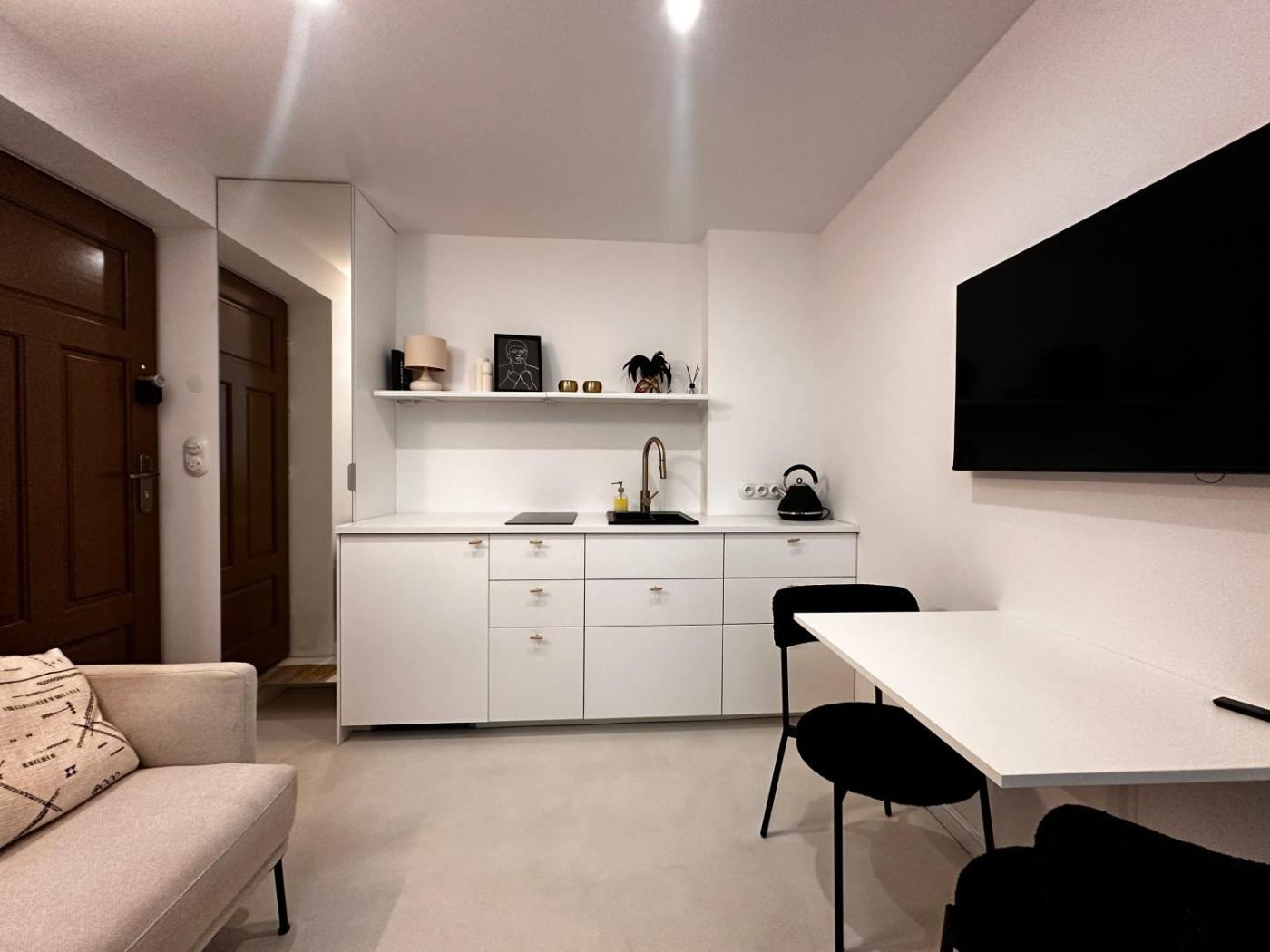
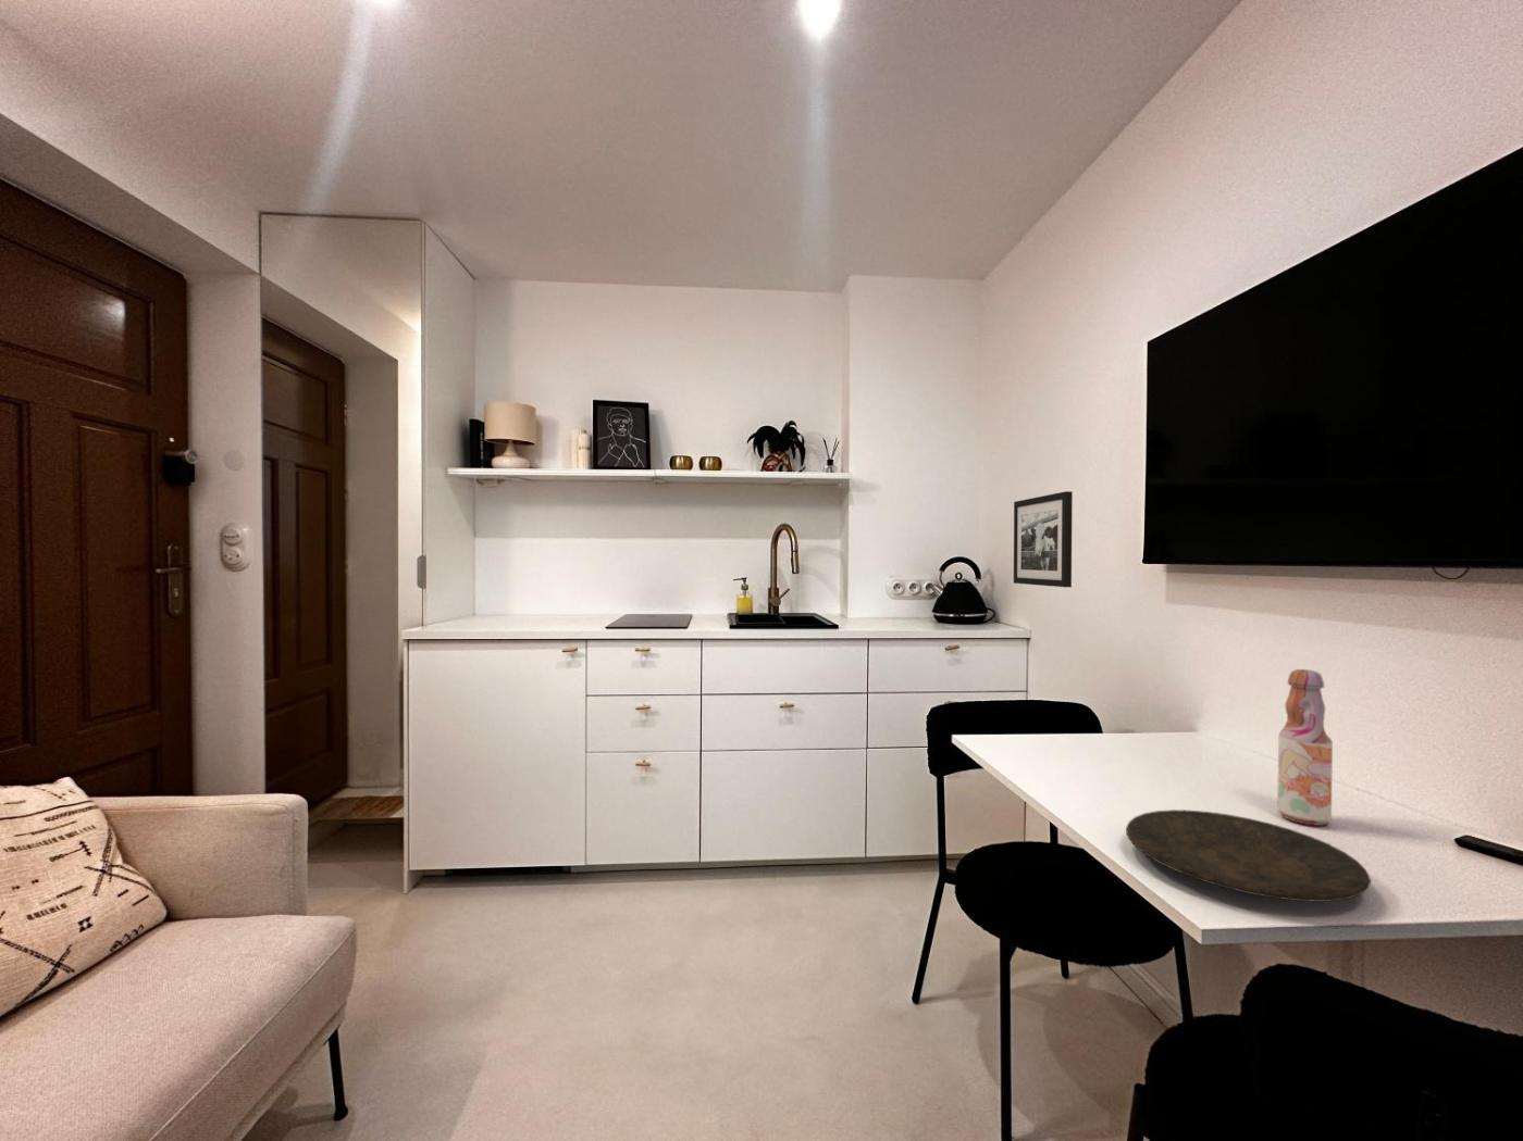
+ plate (1236, 856)
+ picture frame (1040, 541)
+ bottle (1305, 744)
